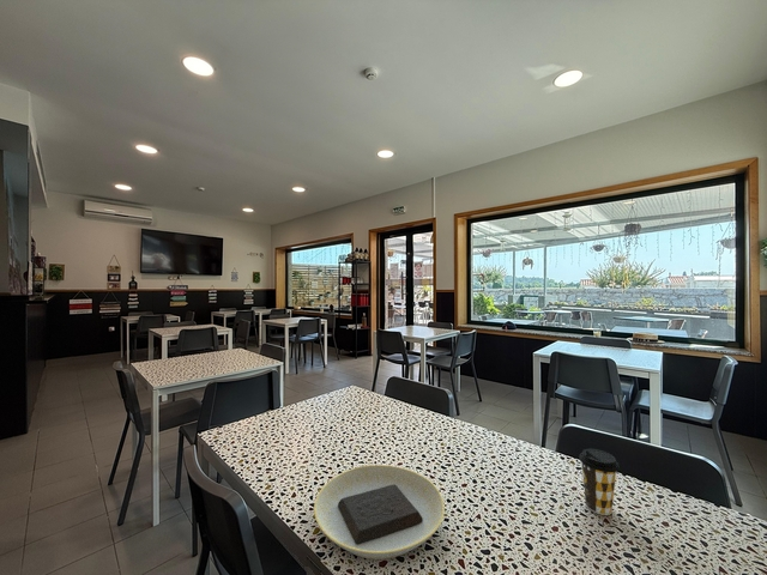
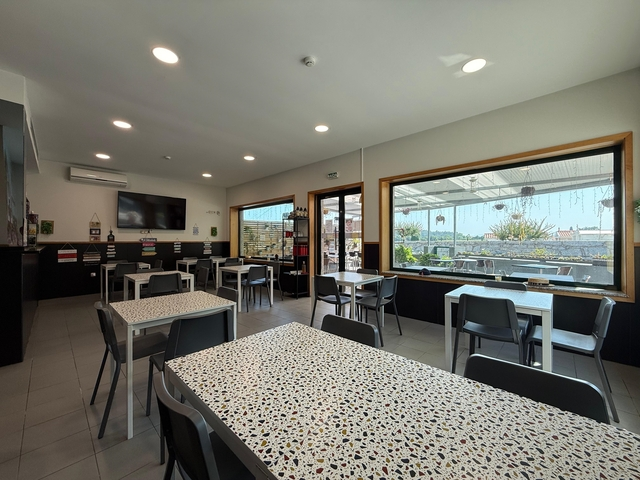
- plate (379, 509)
- coffee cup (598, 480)
